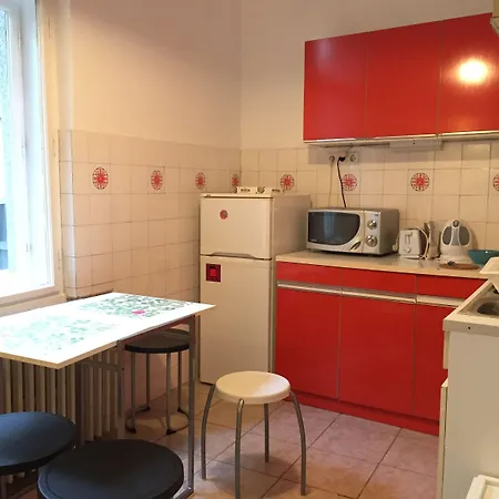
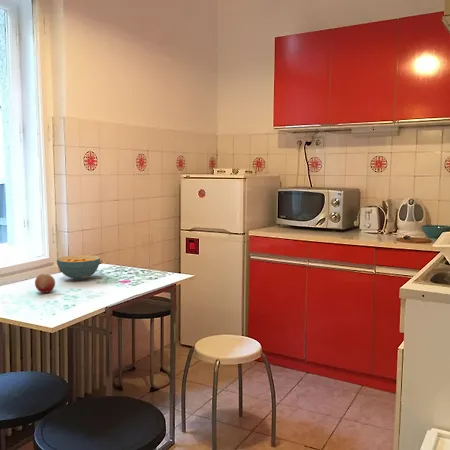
+ fruit (45, 282)
+ cereal bowl (79, 268)
